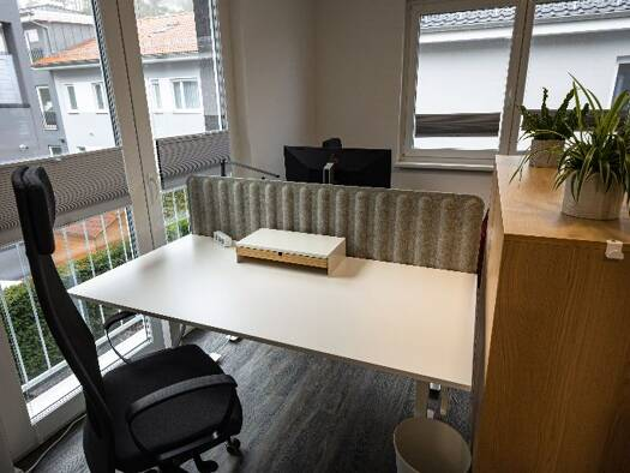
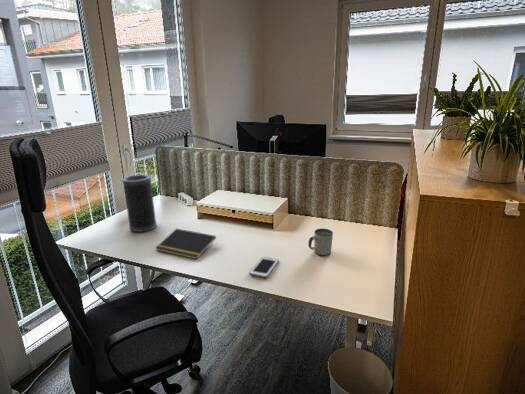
+ cell phone (264, 267)
+ speaker (140, 203)
+ mug (319, 242)
+ notepad (186, 242)
